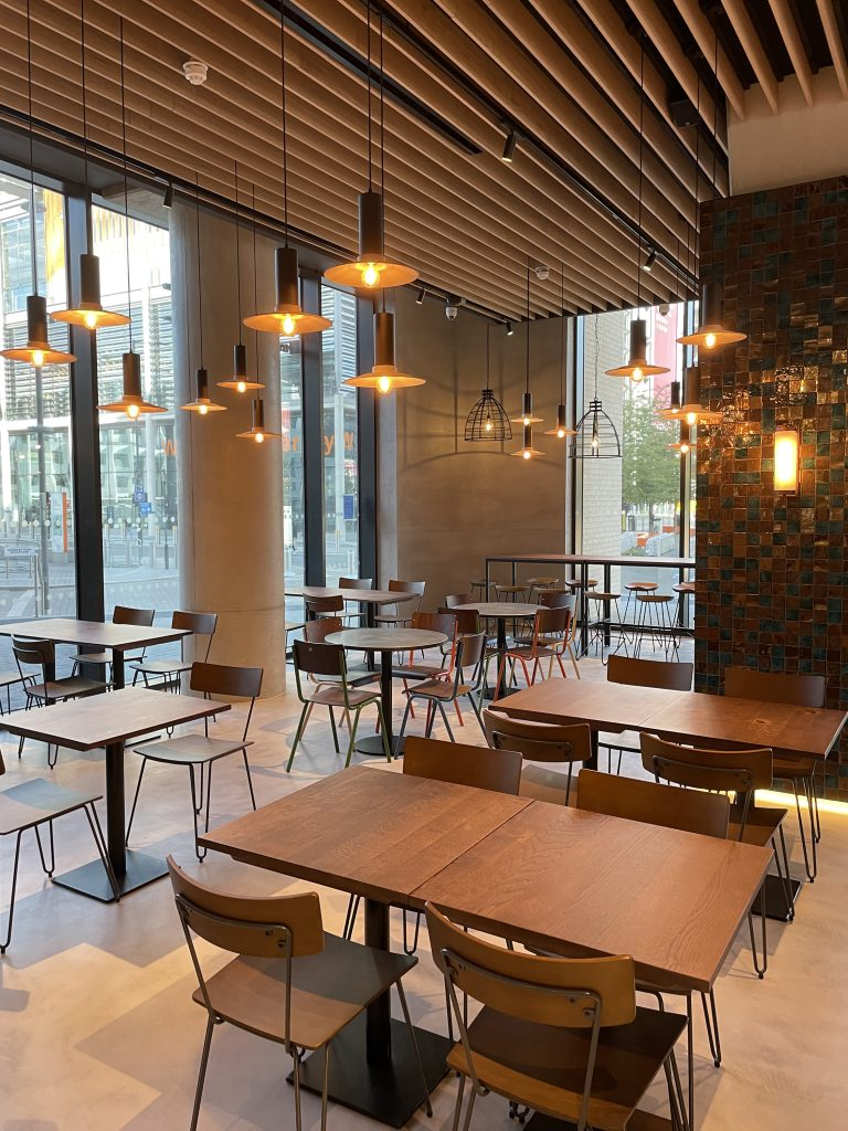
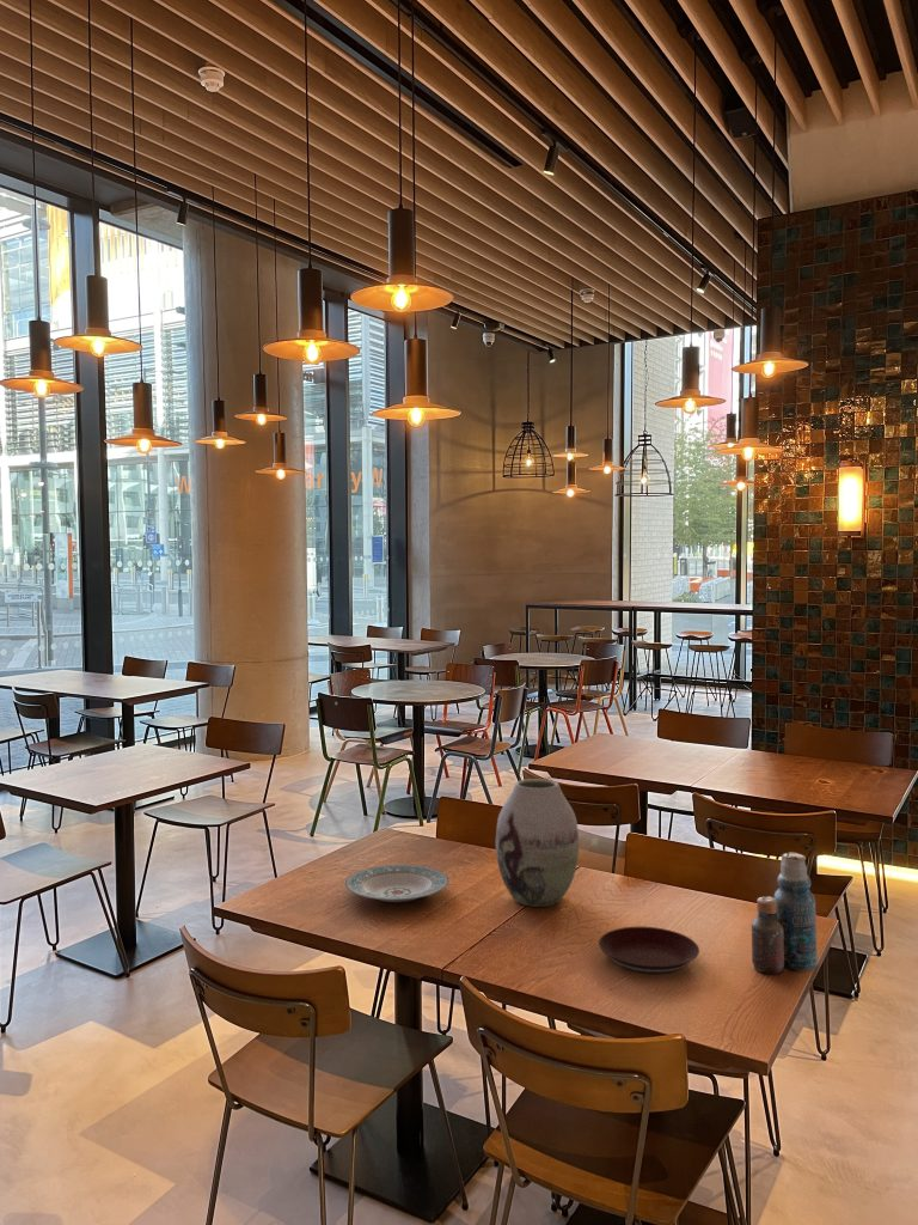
+ plate (648, 951)
+ plate (397, 886)
+ vase (537, 841)
+ bottle (784, 910)
